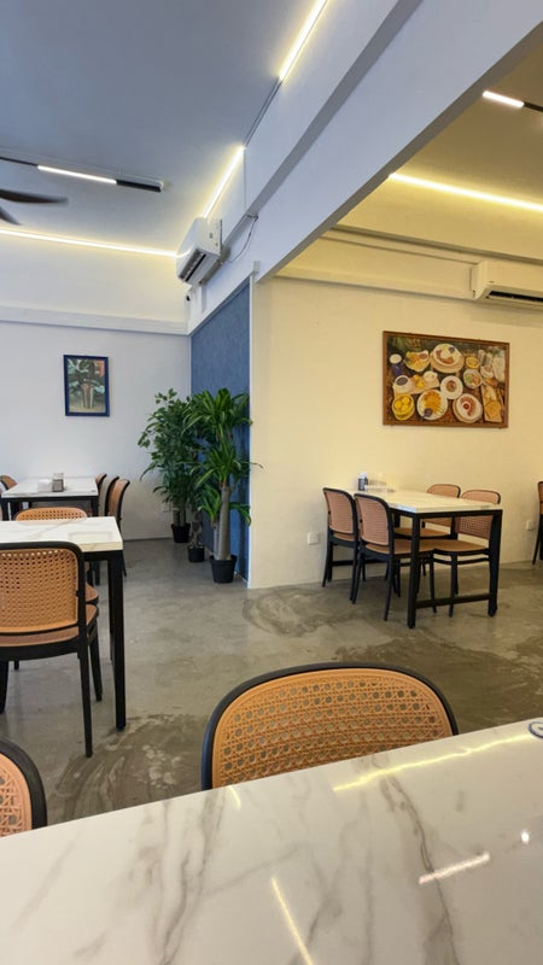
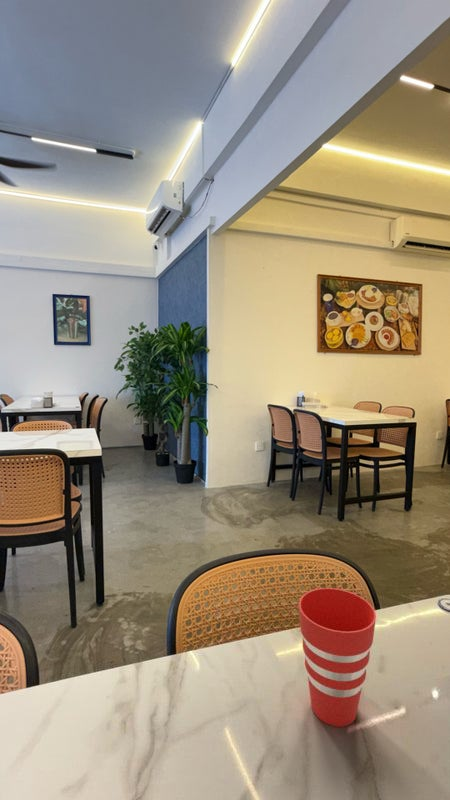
+ cup (335, 658)
